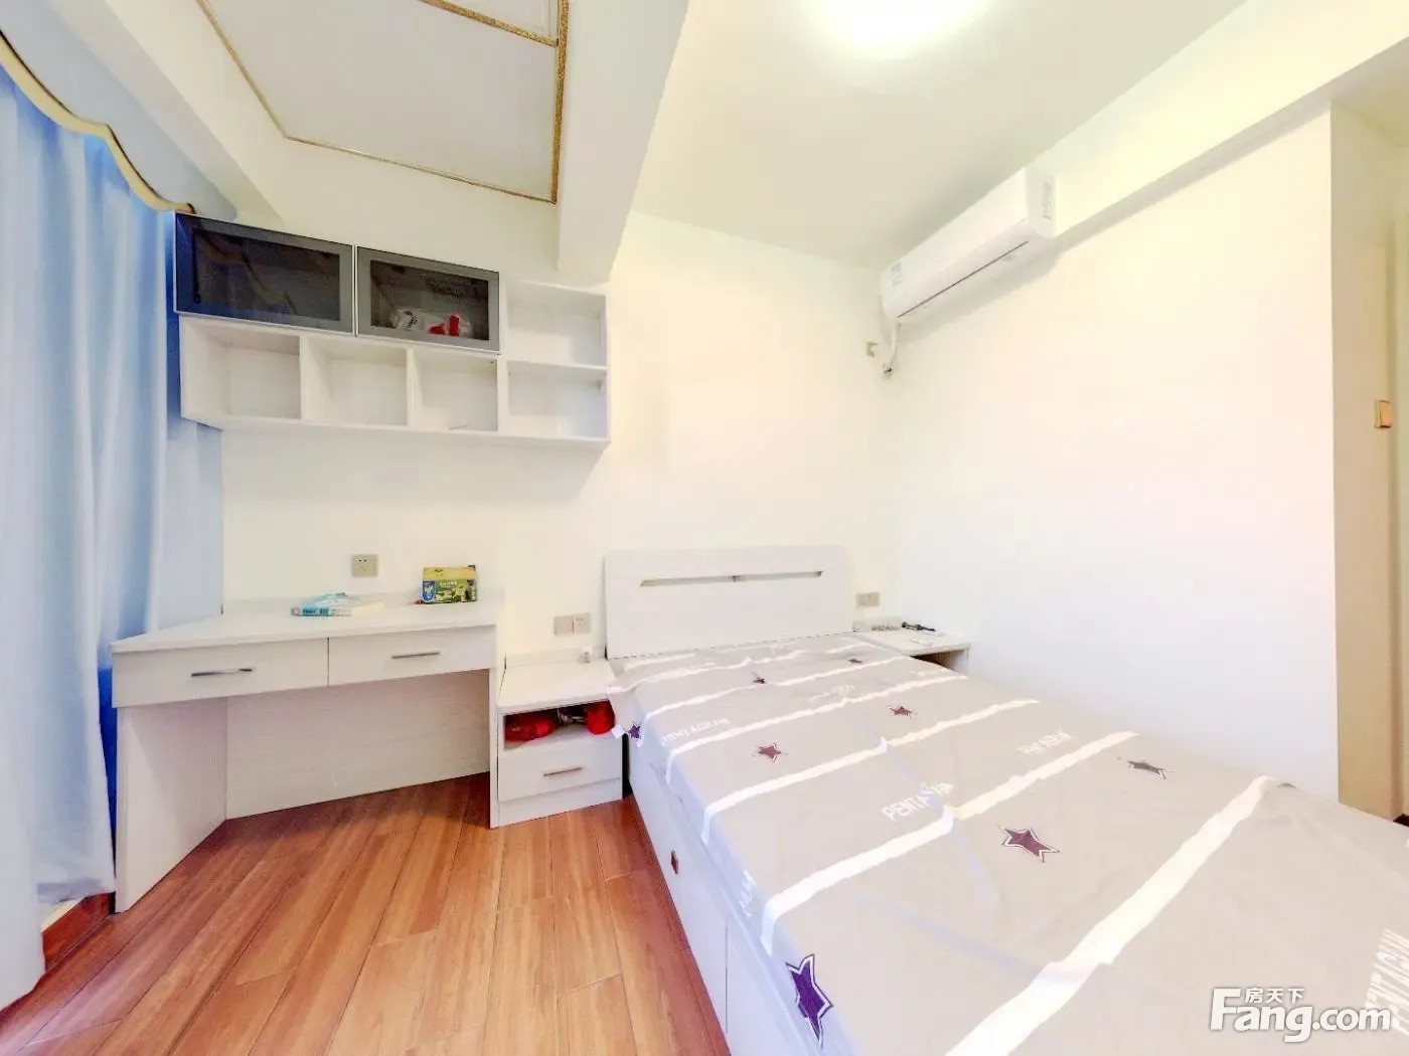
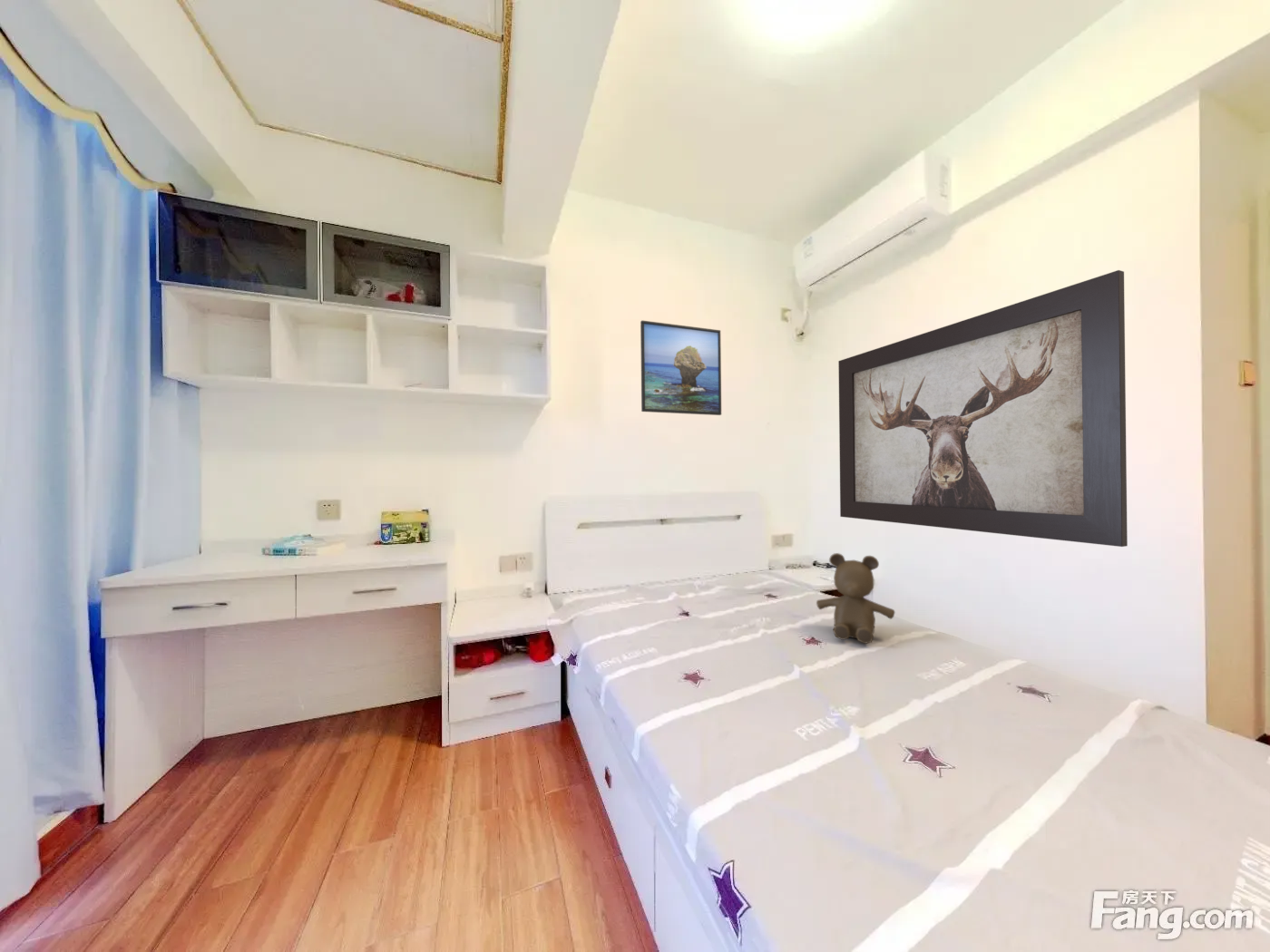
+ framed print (682, 369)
+ teddy bear (854, 596)
+ wall art (943, 428)
